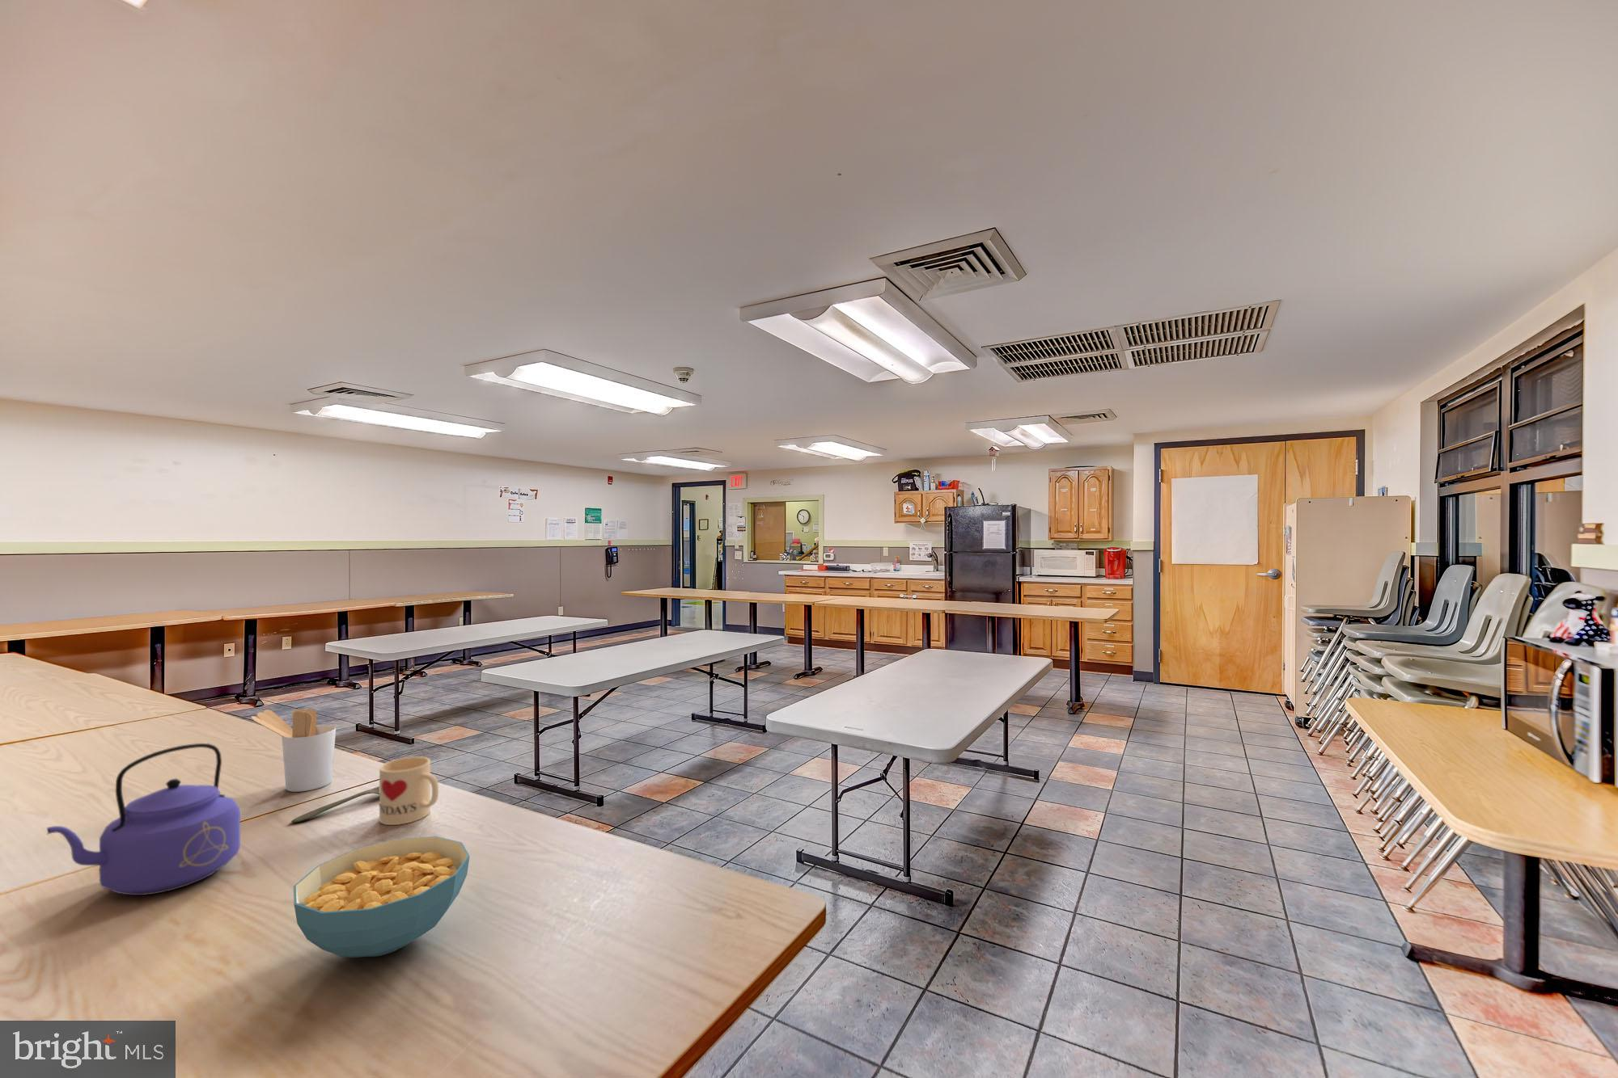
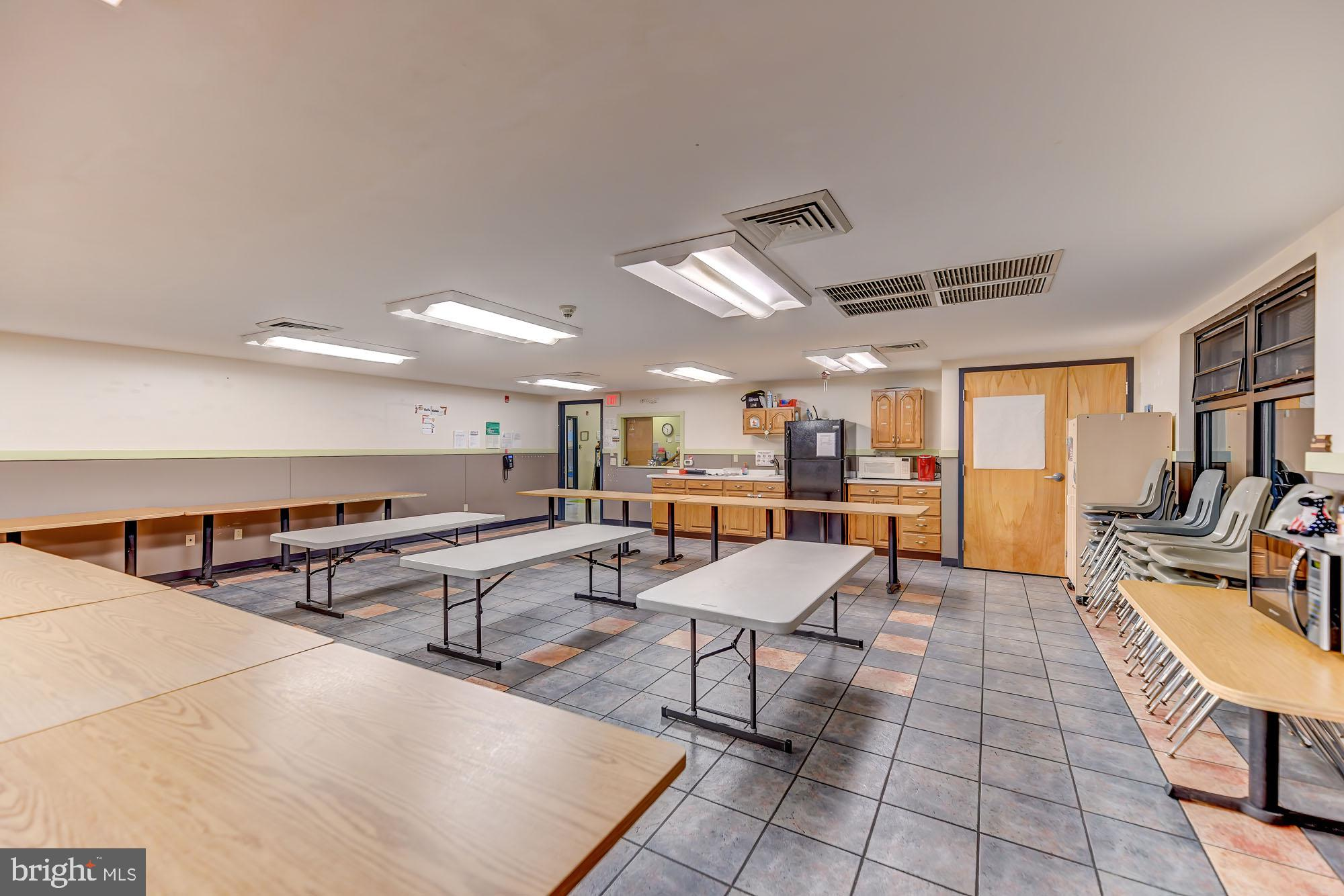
- kettle (149, 818)
- cereal bowl (385, 906)
- mug (412, 790)
- utensil holder (295, 746)
- spoon (349, 800)
